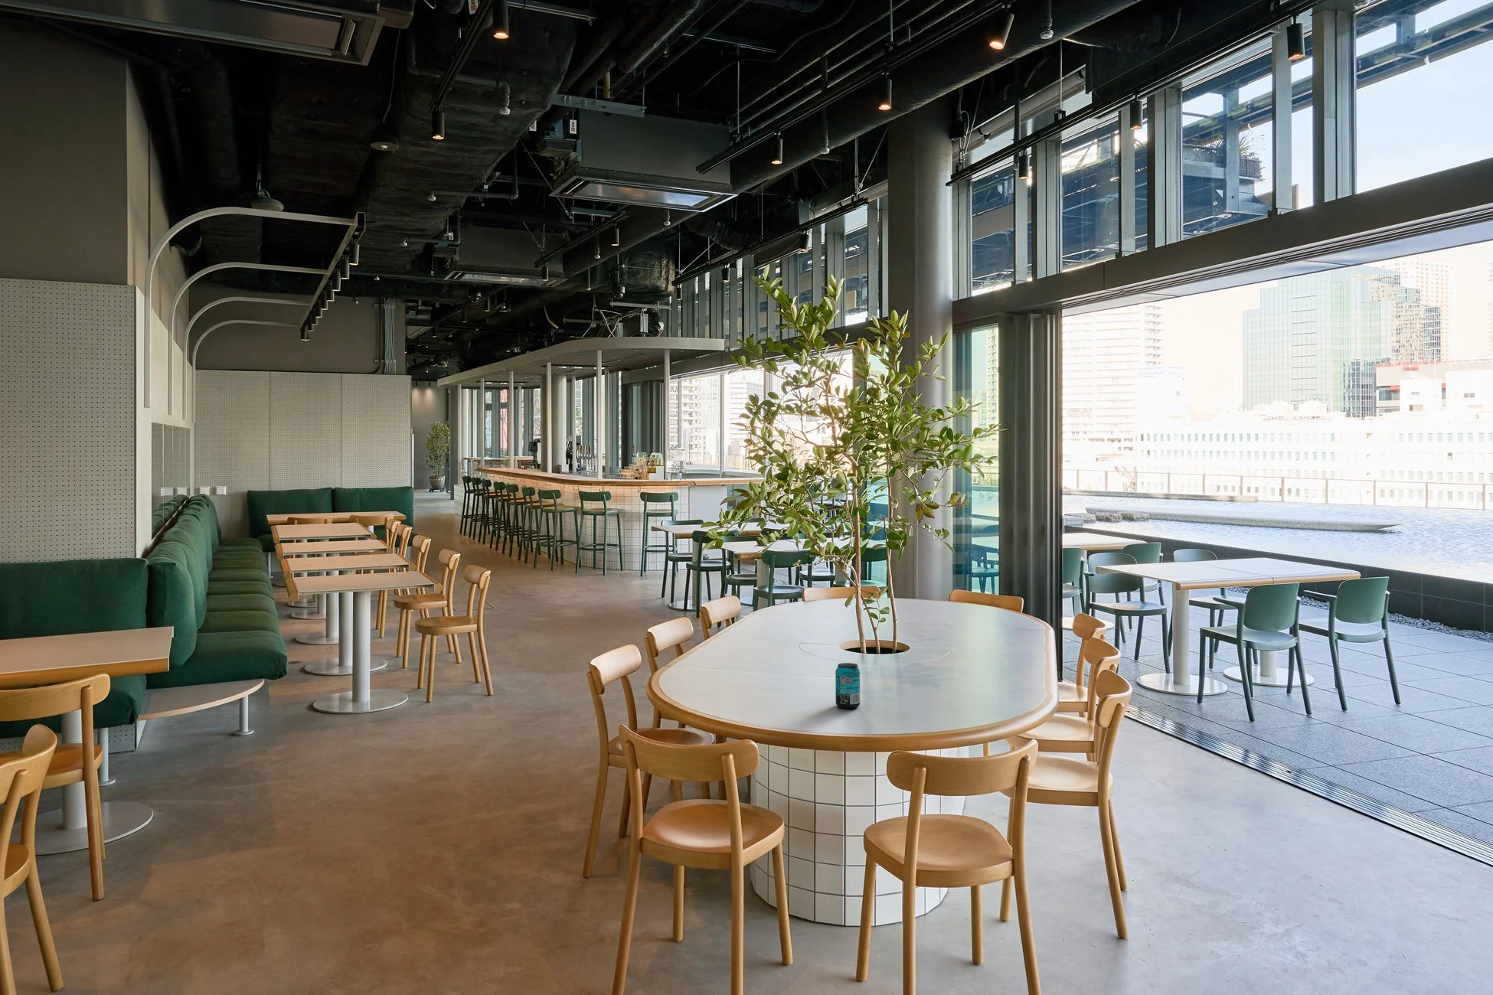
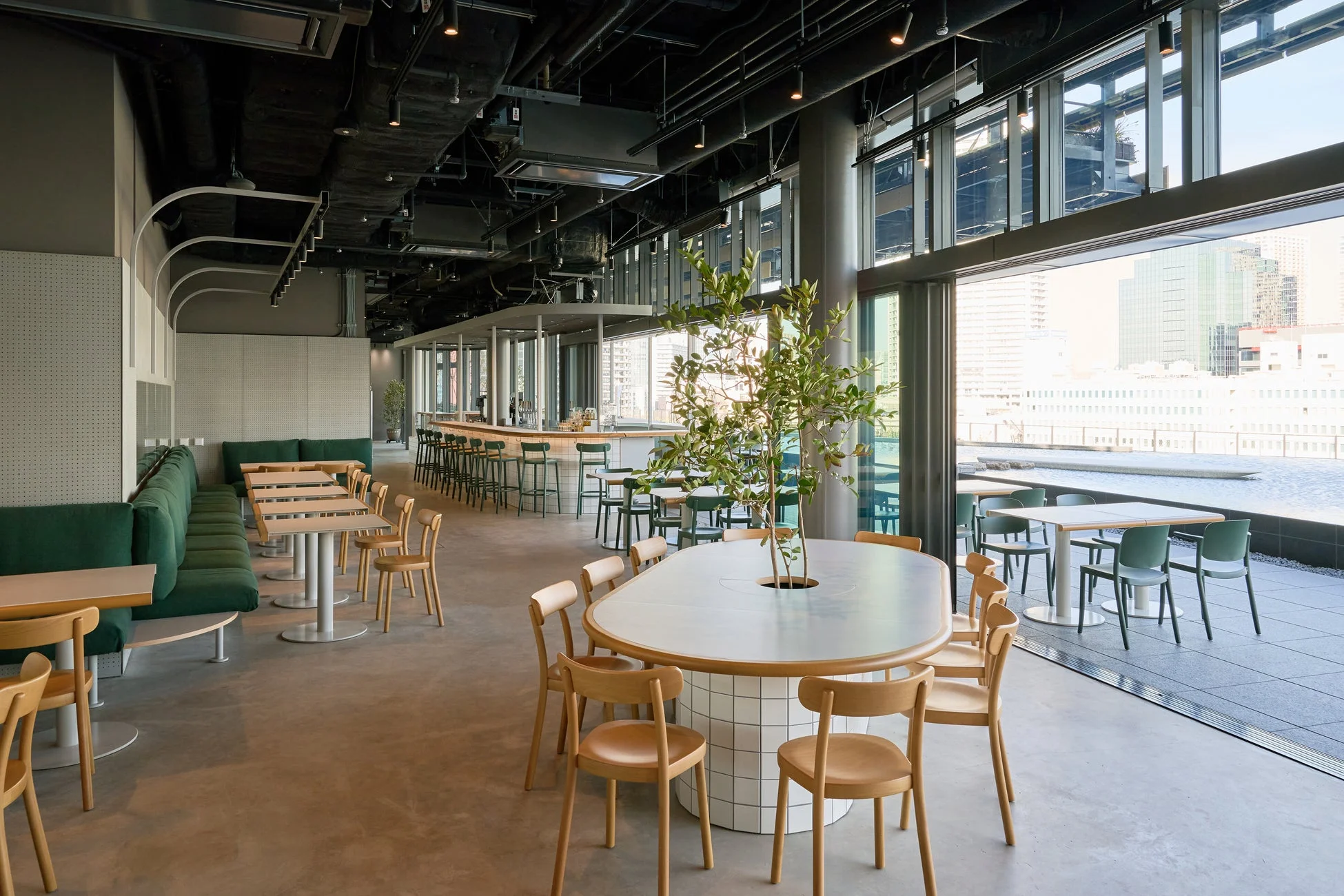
- beverage can (848, 685)
